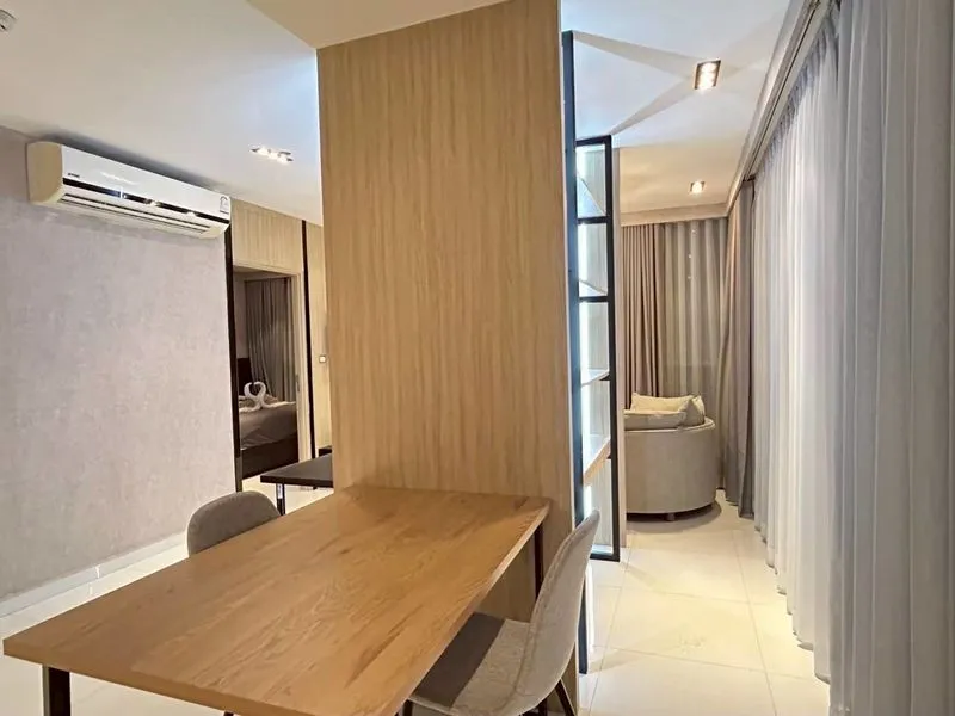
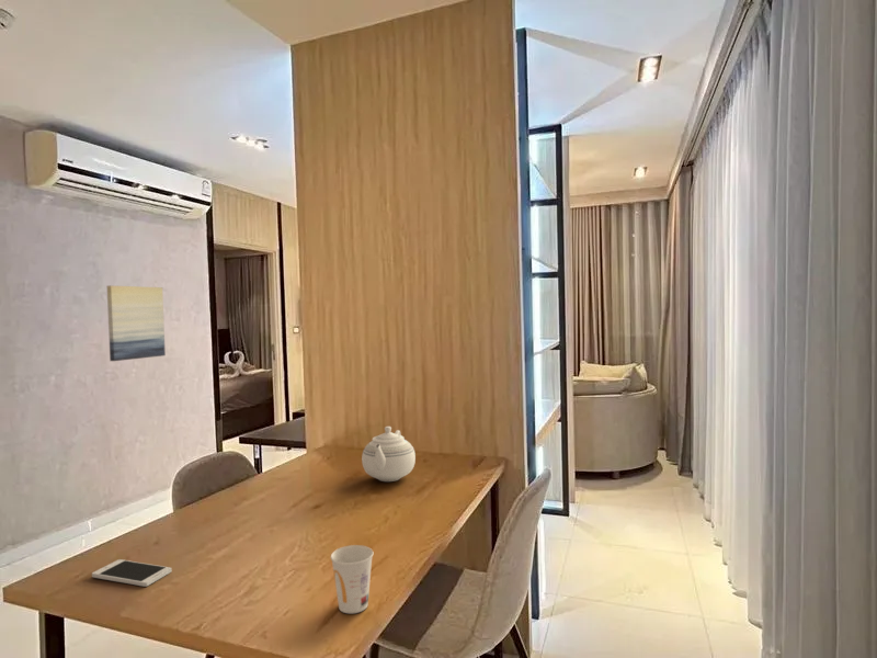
+ cup (352, 579)
+ smartphone (132, 571)
+ wall art (137, 322)
+ teapot (388, 452)
